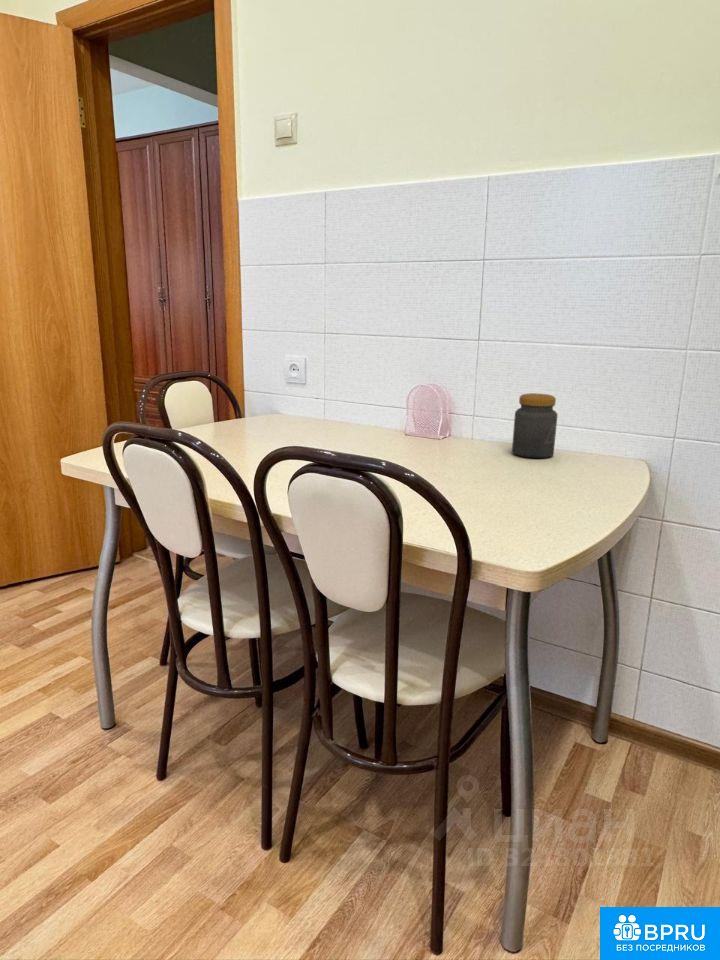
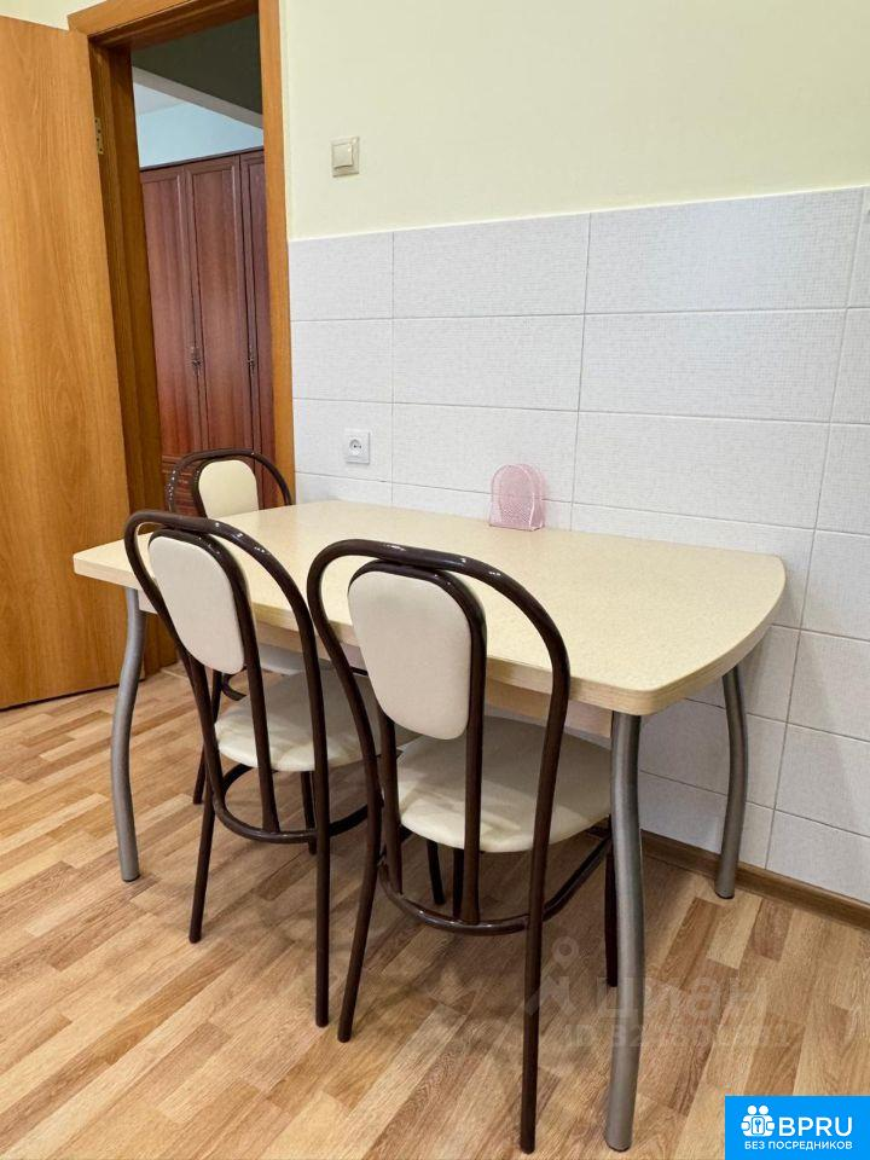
- jar (535, 425)
